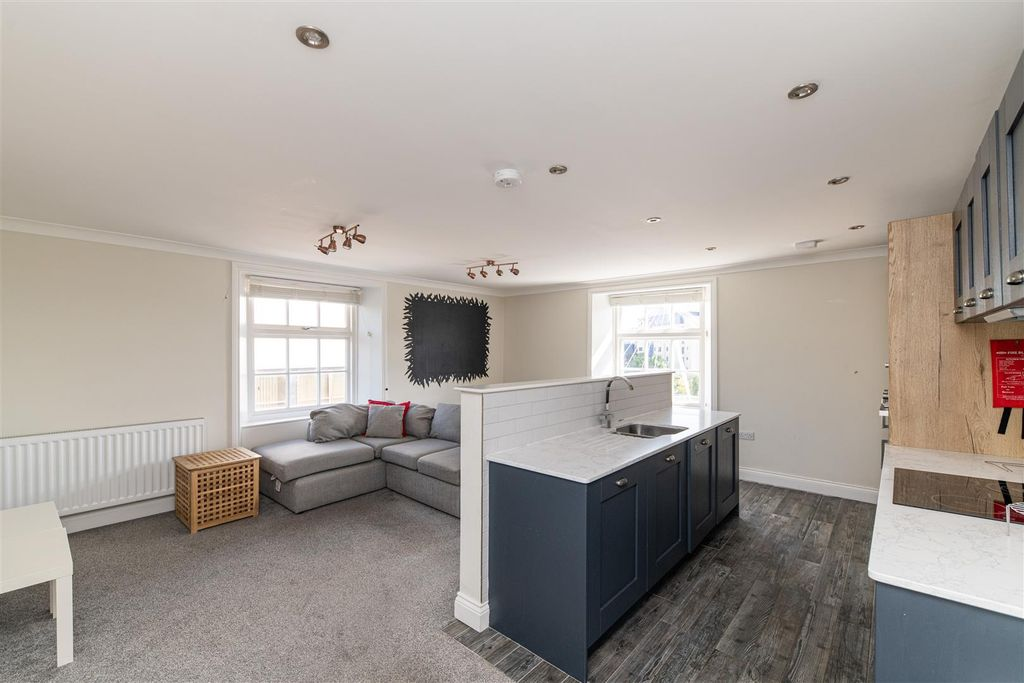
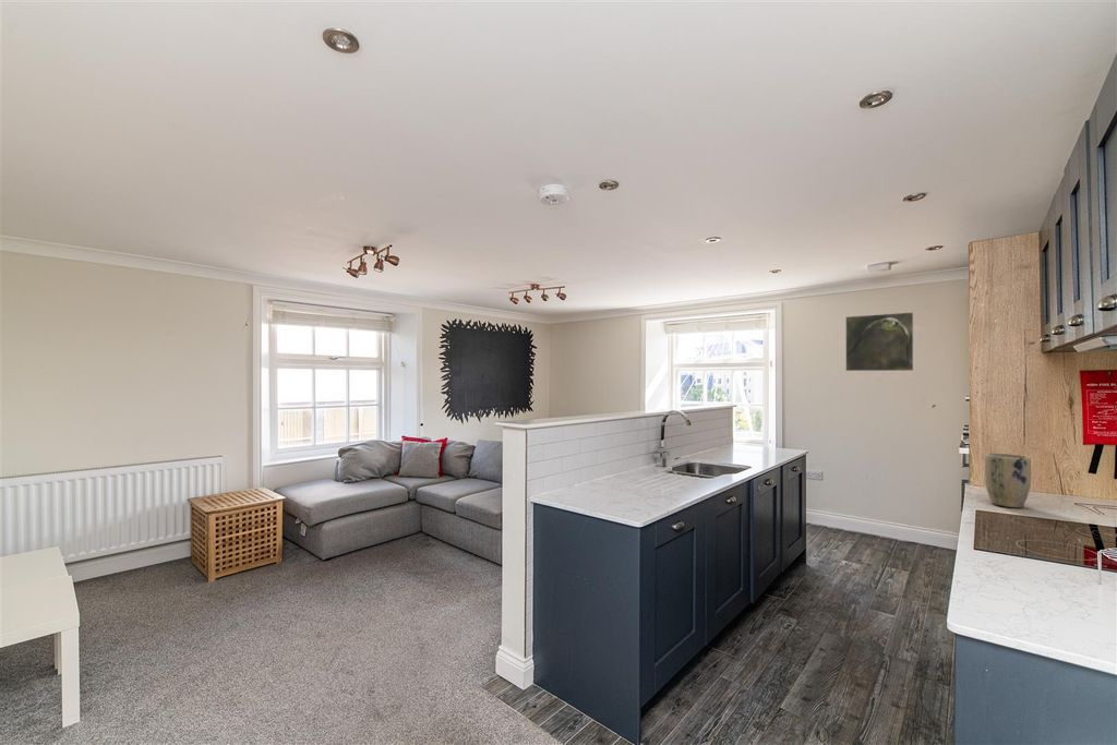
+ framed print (878, 343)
+ plant pot (1007, 480)
